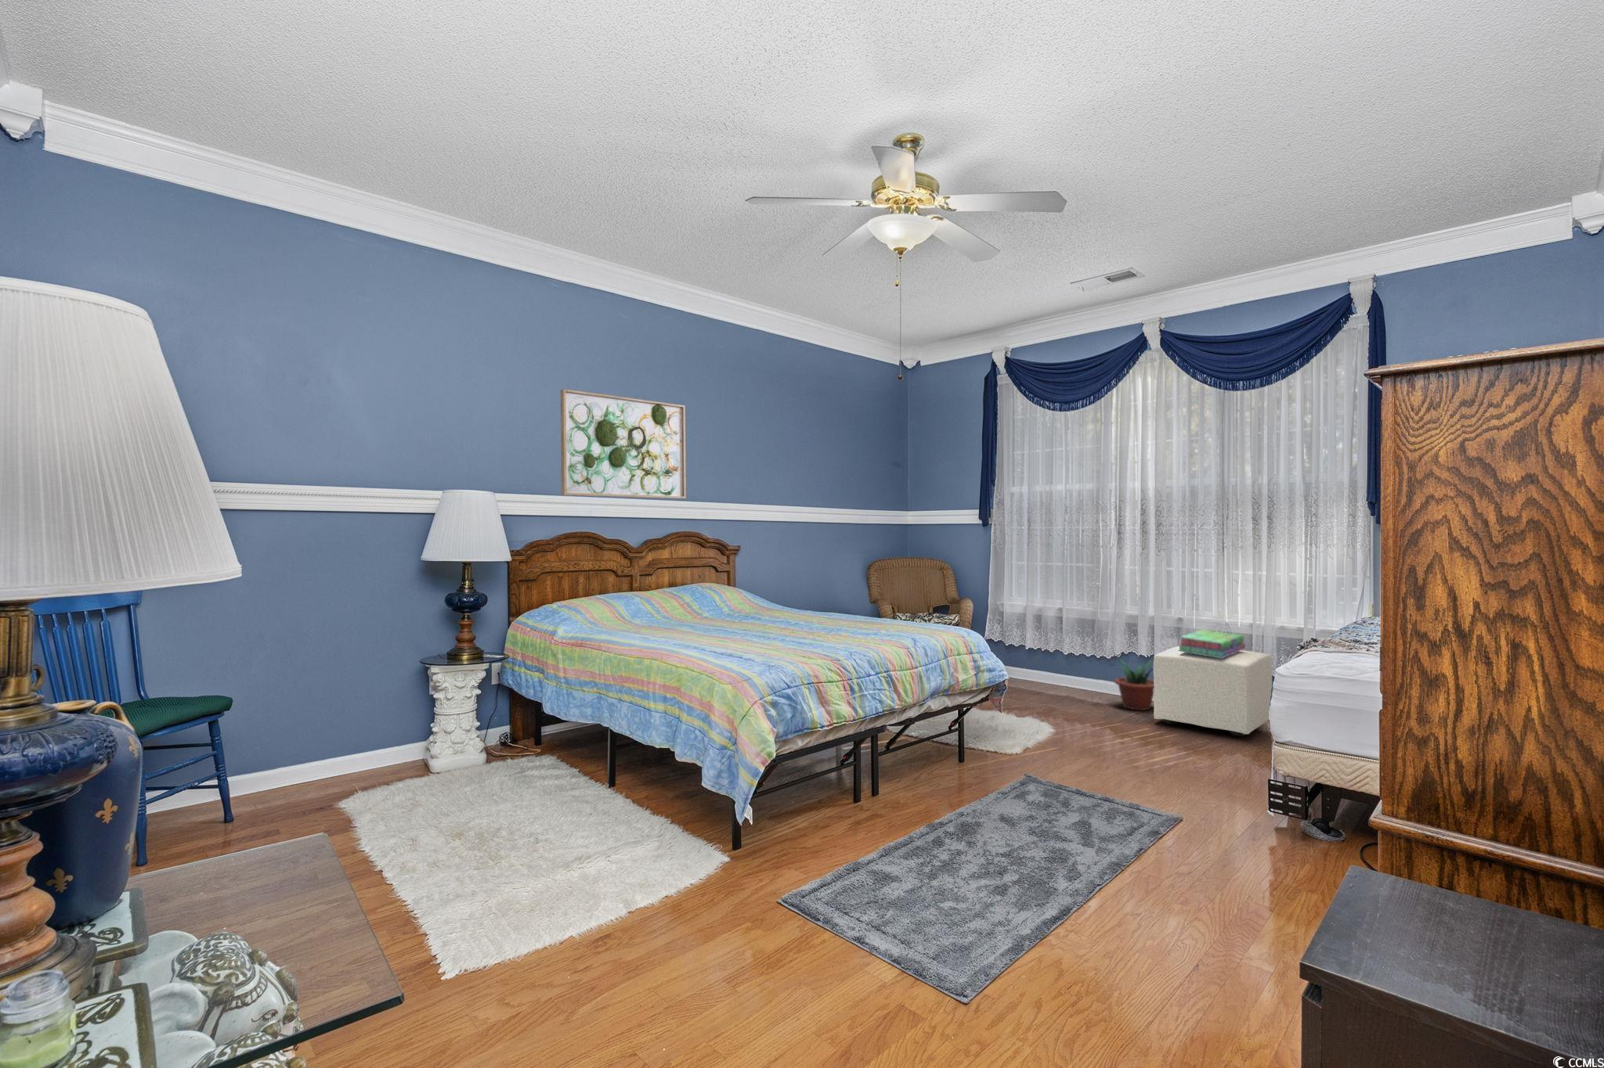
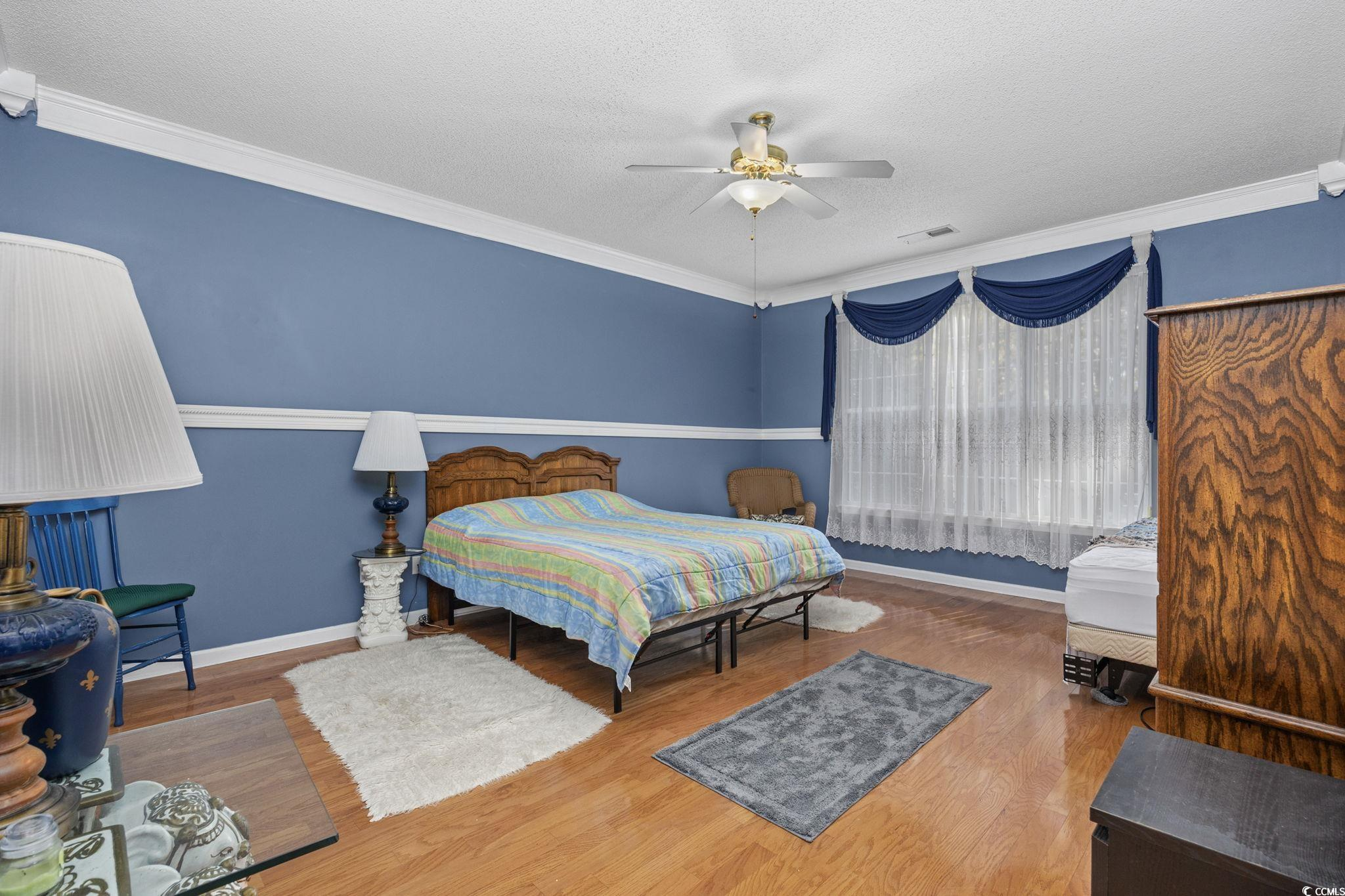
- stack of books (1212, 644)
- potted plant (1137, 683)
- wall art (627, 447)
- ottoman (1213, 687)
